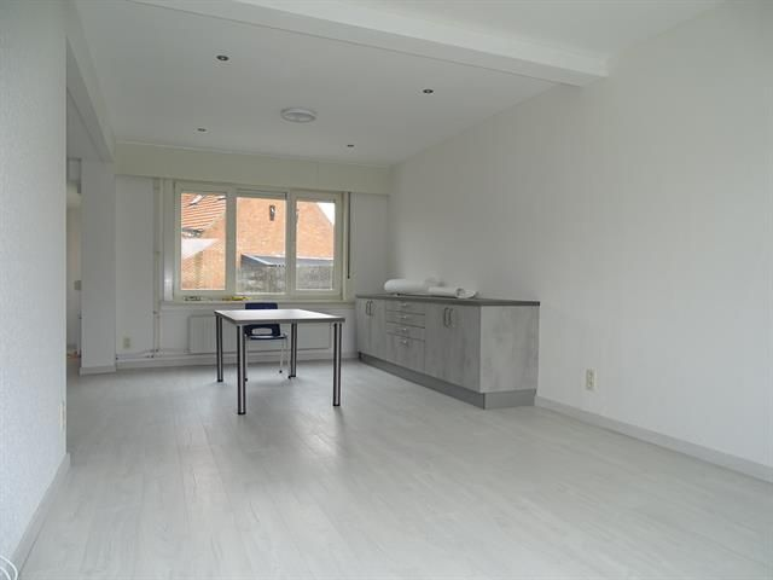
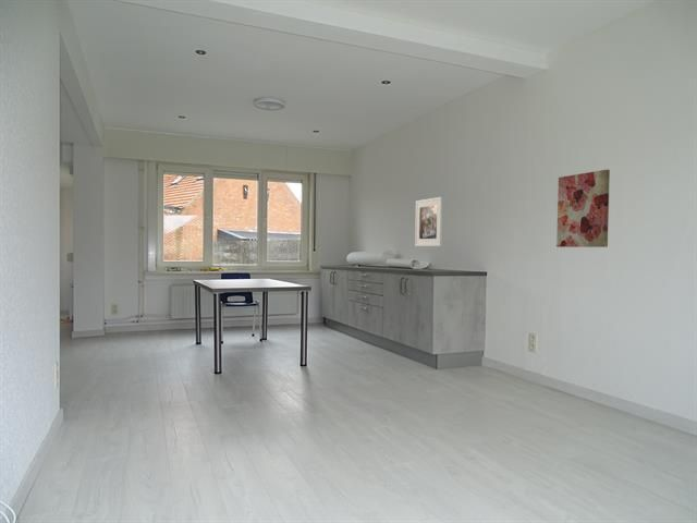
+ wall art (582, 210)
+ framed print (428, 222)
